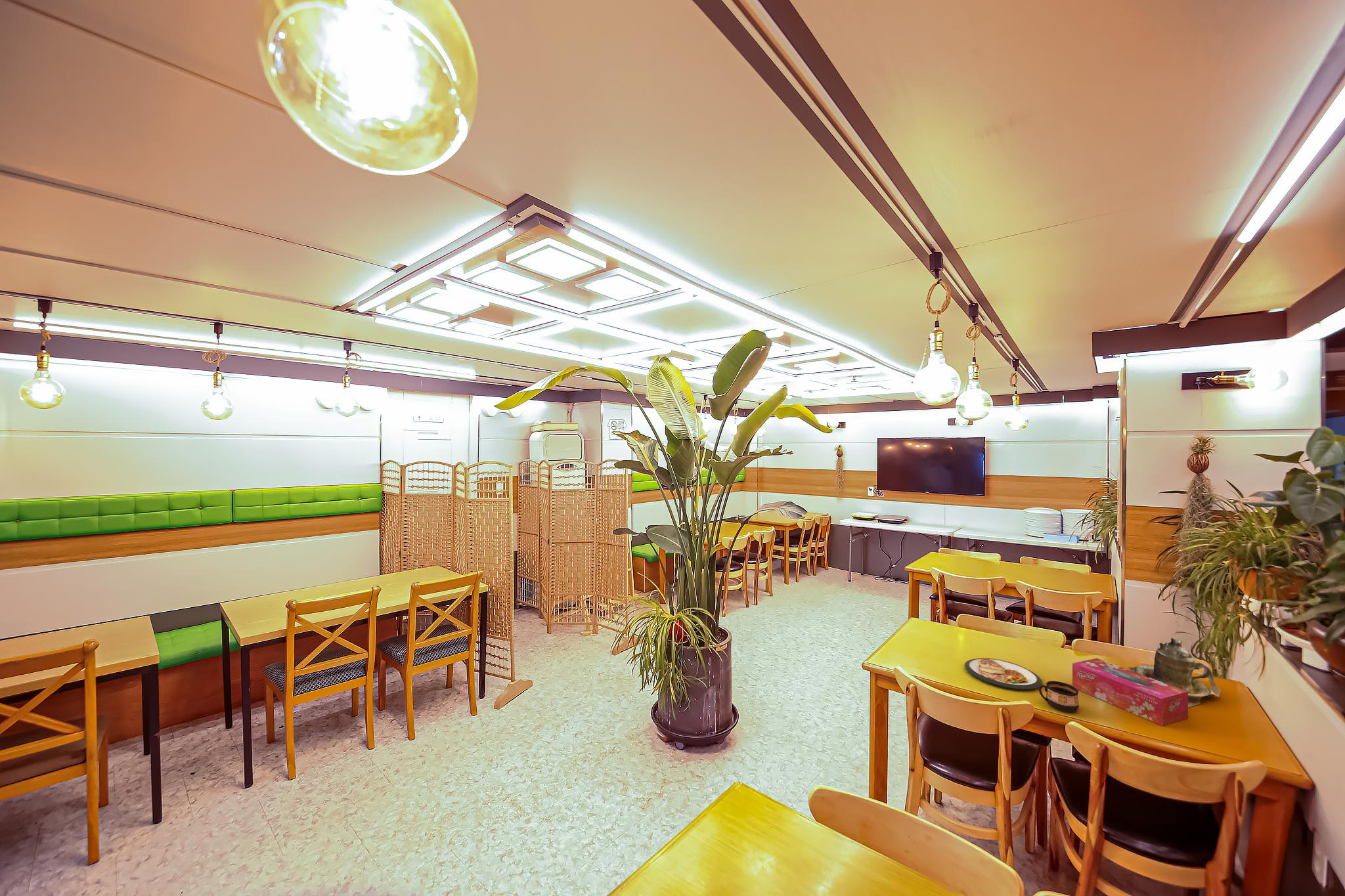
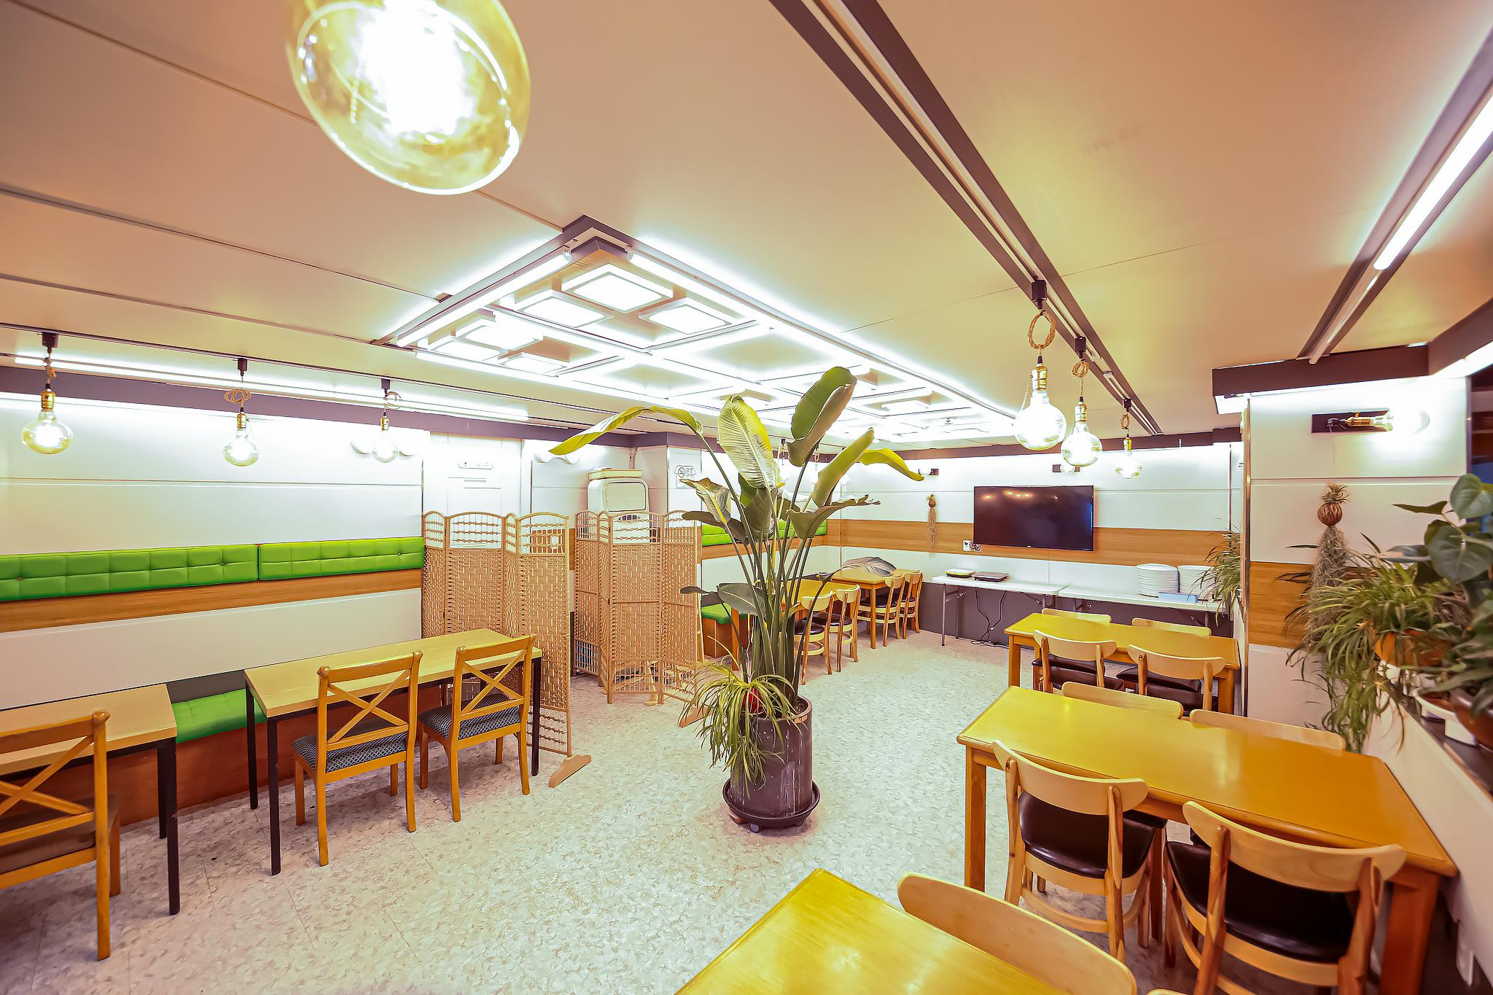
- cup (1060, 696)
- dish (1002, 671)
- teapot (1164, 662)
- tissue box (1126, 689)
